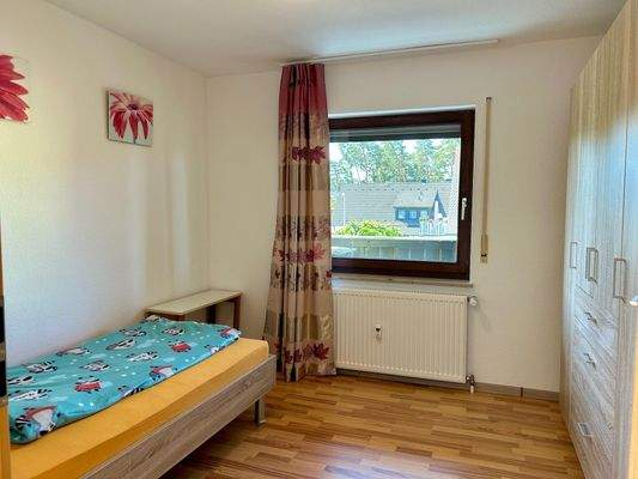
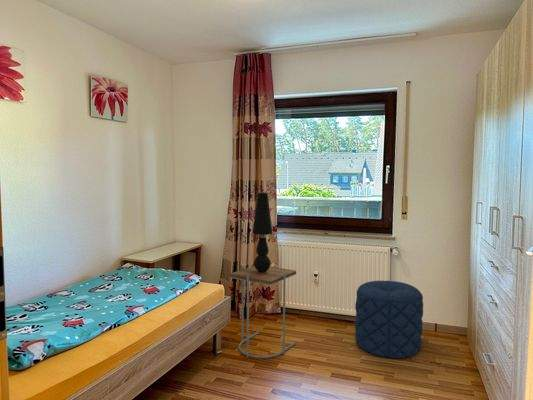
+ side table (248, 308)
+ pouf (388, 315)
+ table lamp (262, 232)
